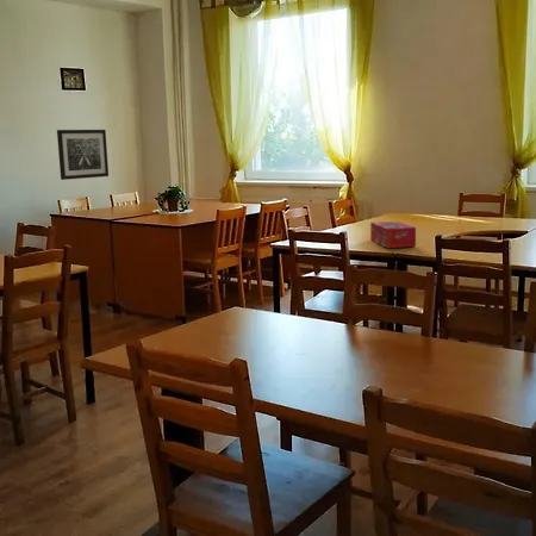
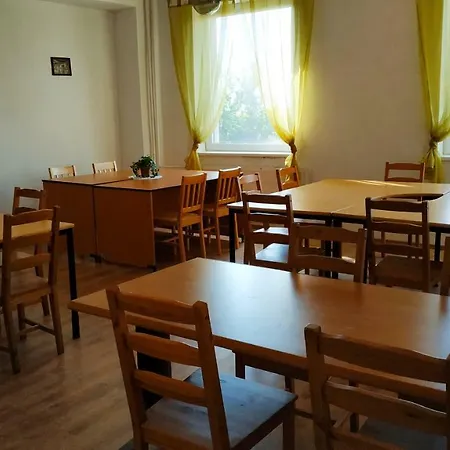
- tissue box (392, 233)
- wall art (83, 154)
